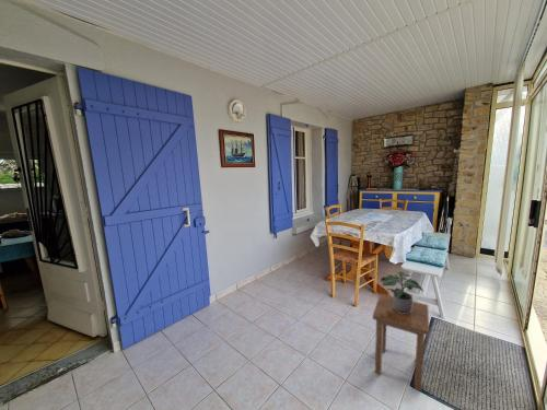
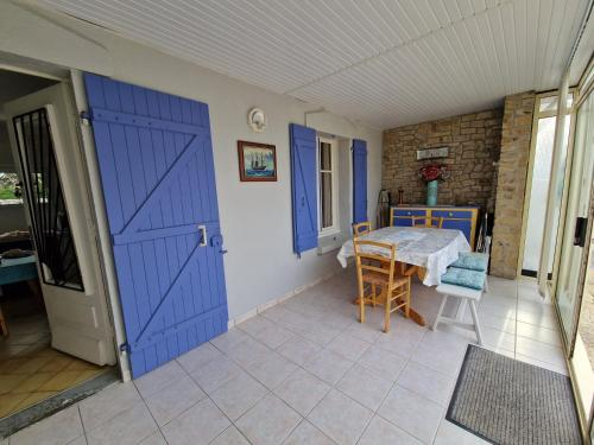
- potted plant (399, 291)
- stool (404, 330)
